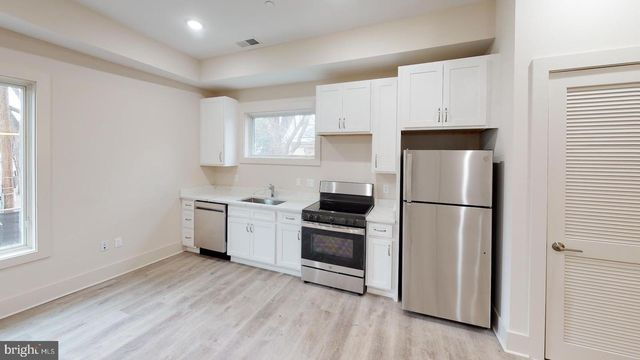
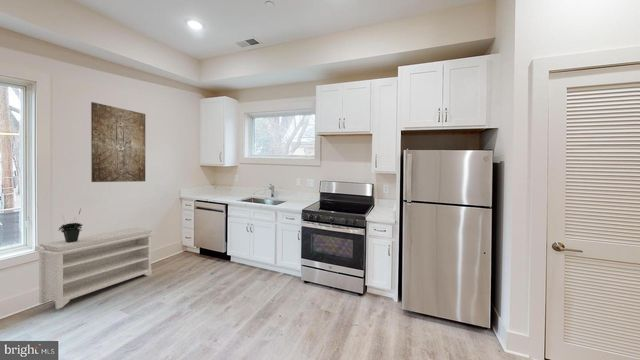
+ bench (102, 261)
+ potted plant (71, 224)
+ wall art (120, 145)
